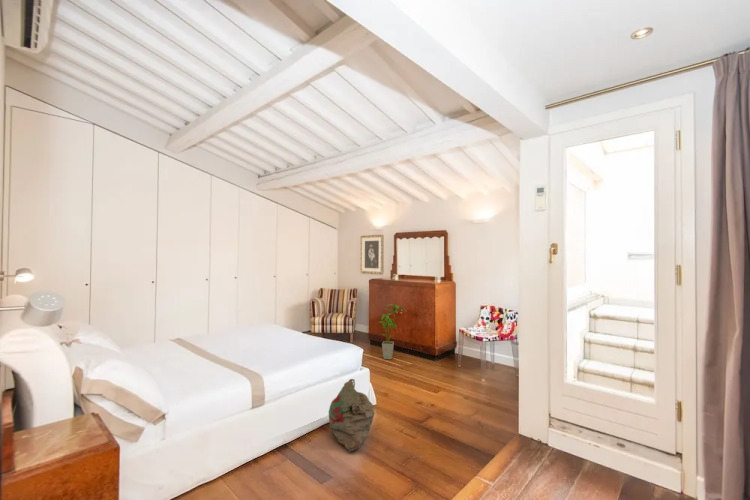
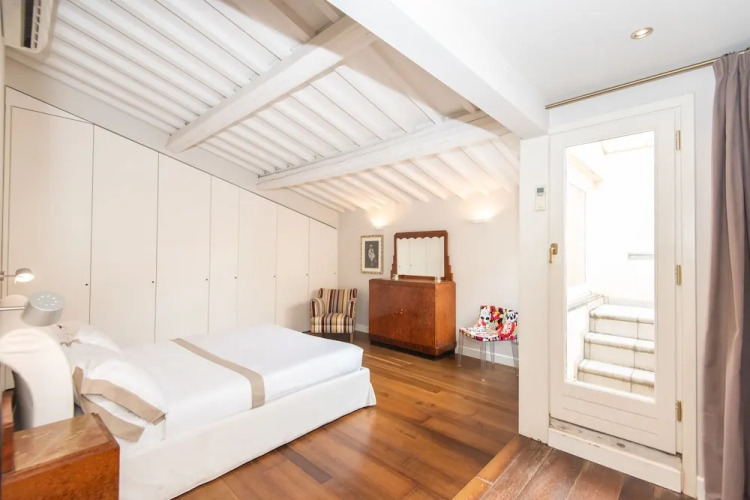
- bag (351, 411)
- house plant (391, 330)
